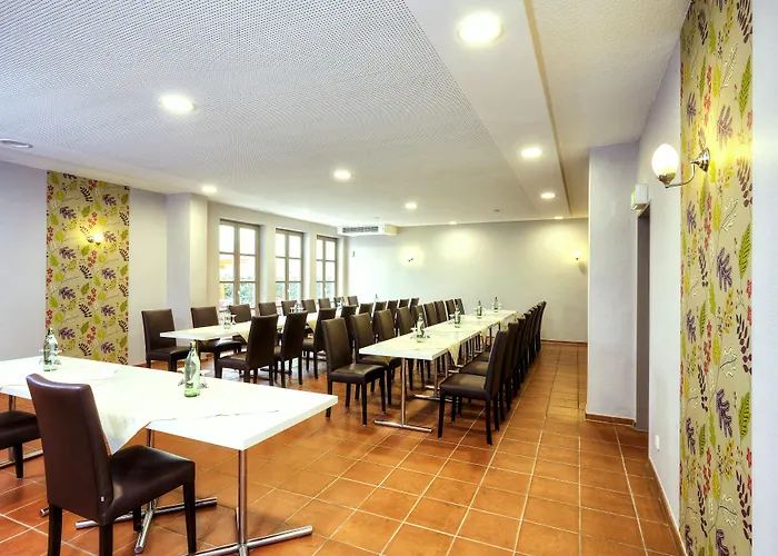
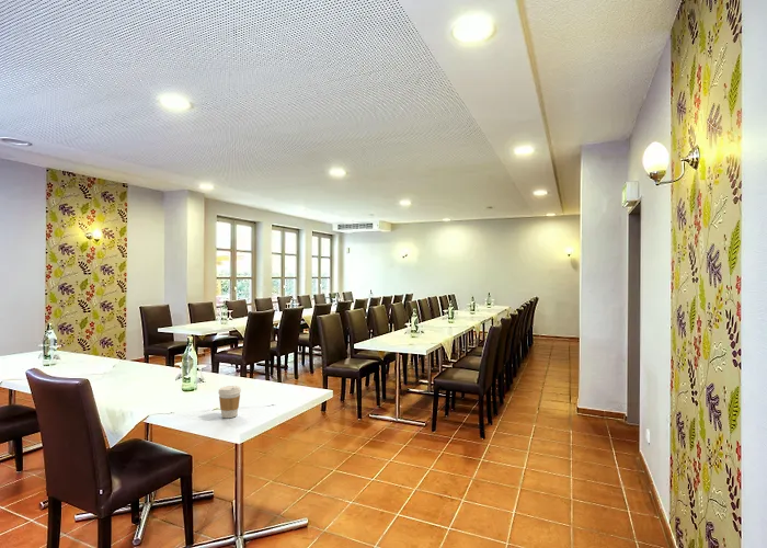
+ coffee cup (229, 401)
